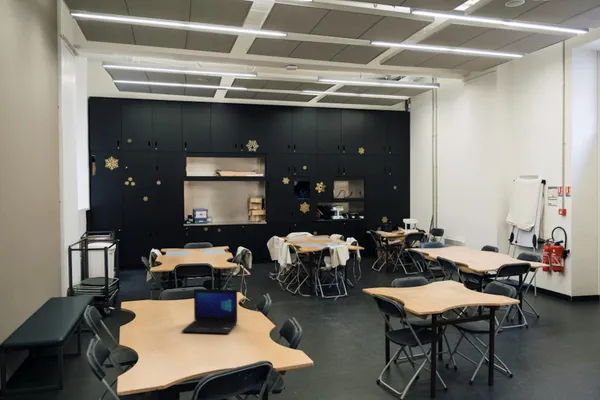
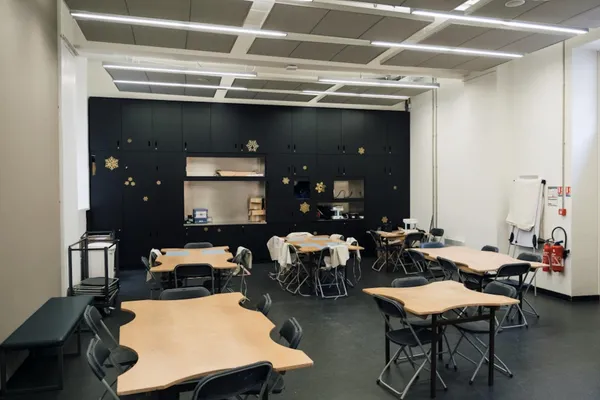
- laptop (210, 310)
